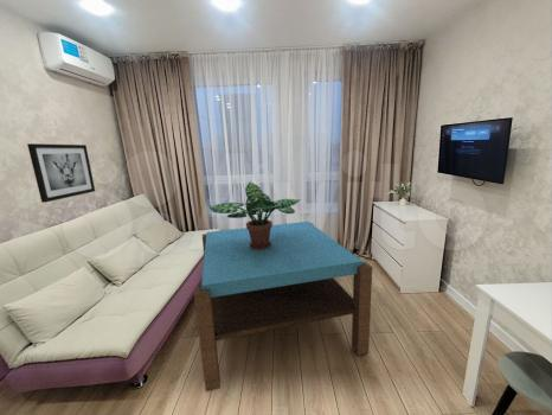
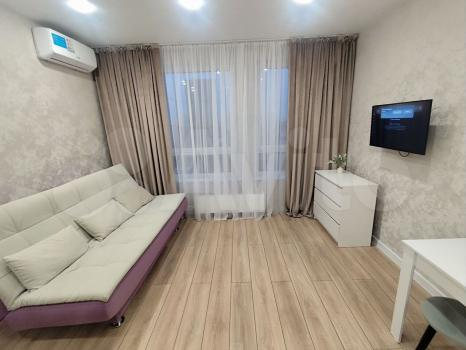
- potted plant (261, 216)
- wall art (65, 171)
- coffee table (271, 282)
